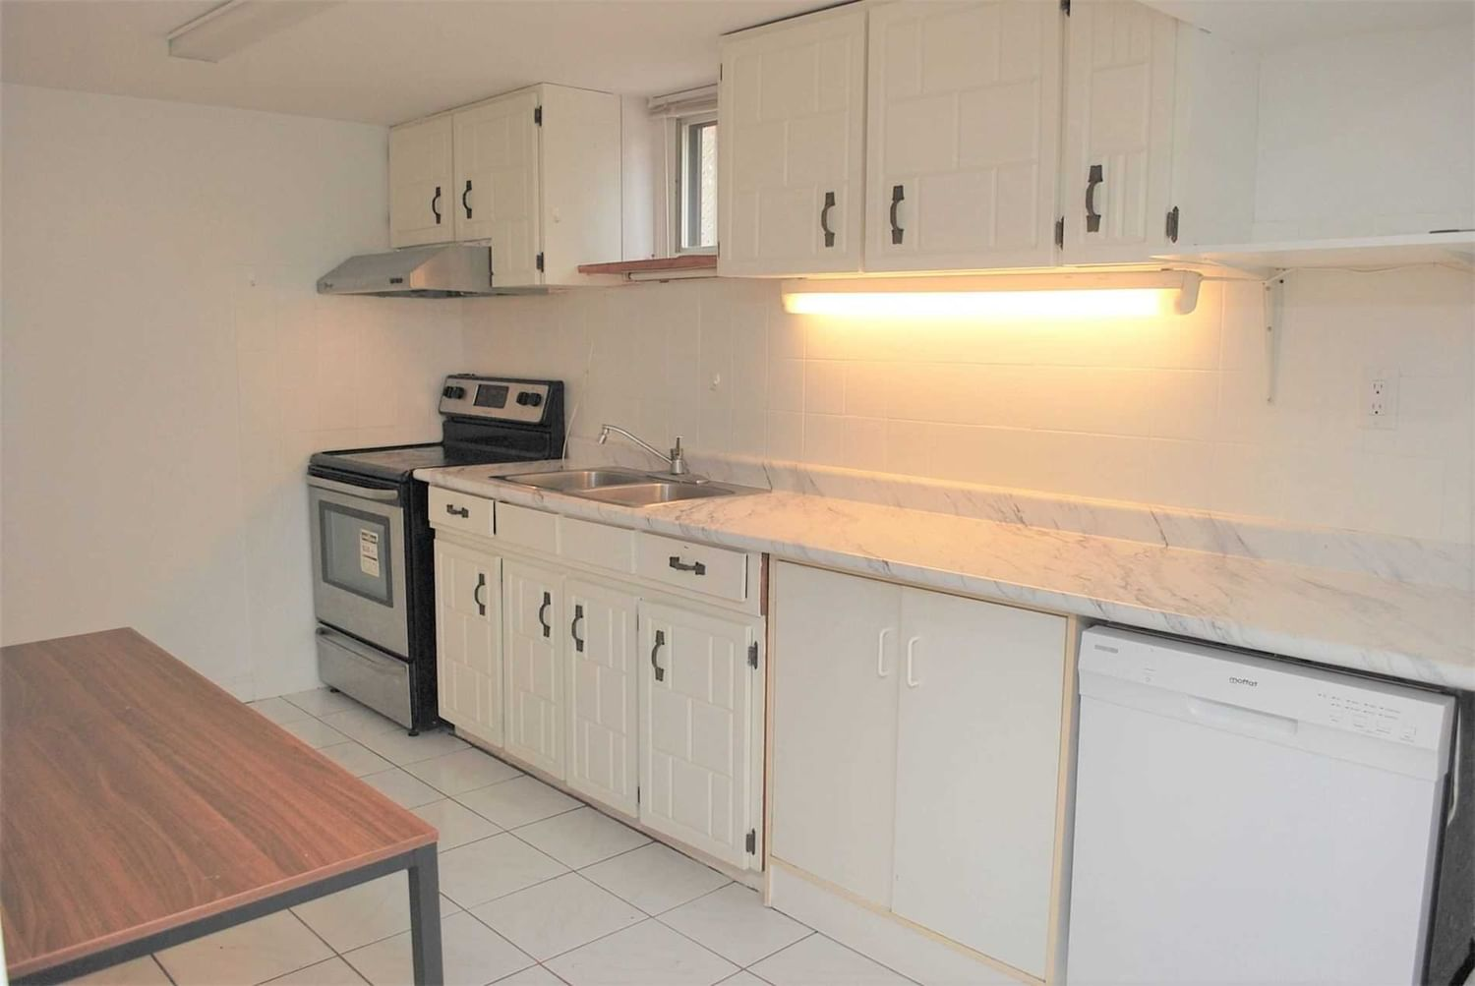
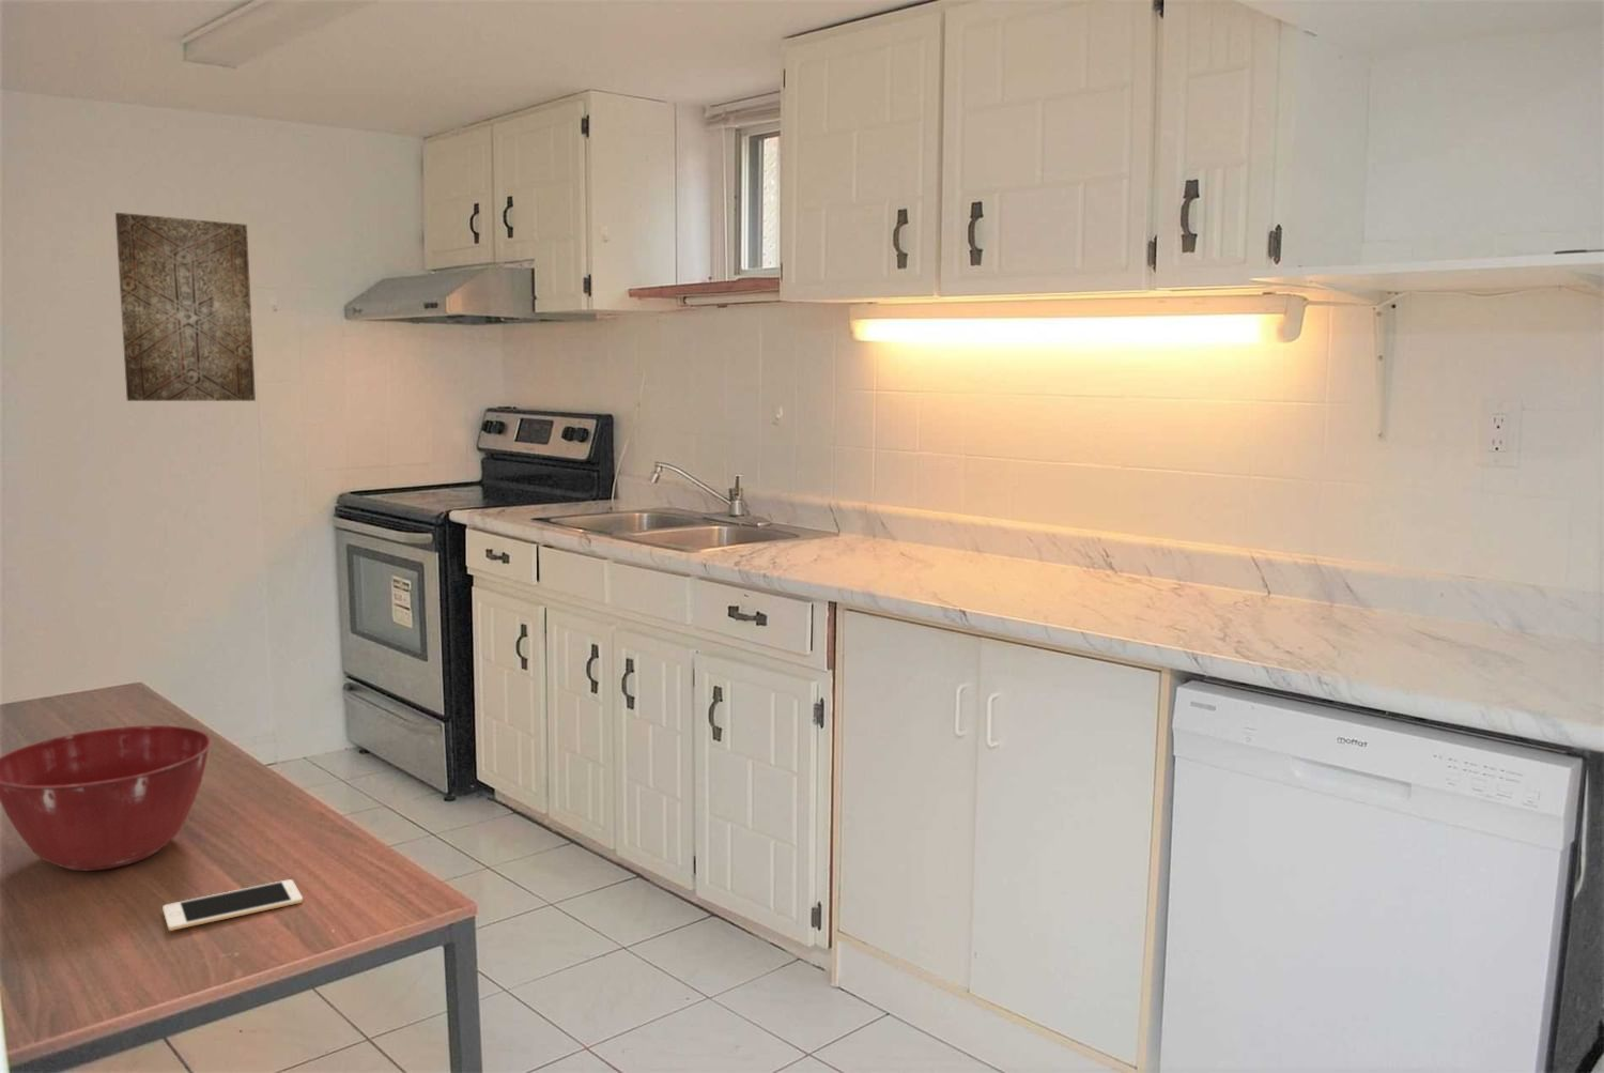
+ wall art (187, 310)
+ cell phone (233, 904)
+ mixing bowl (105, 802)
